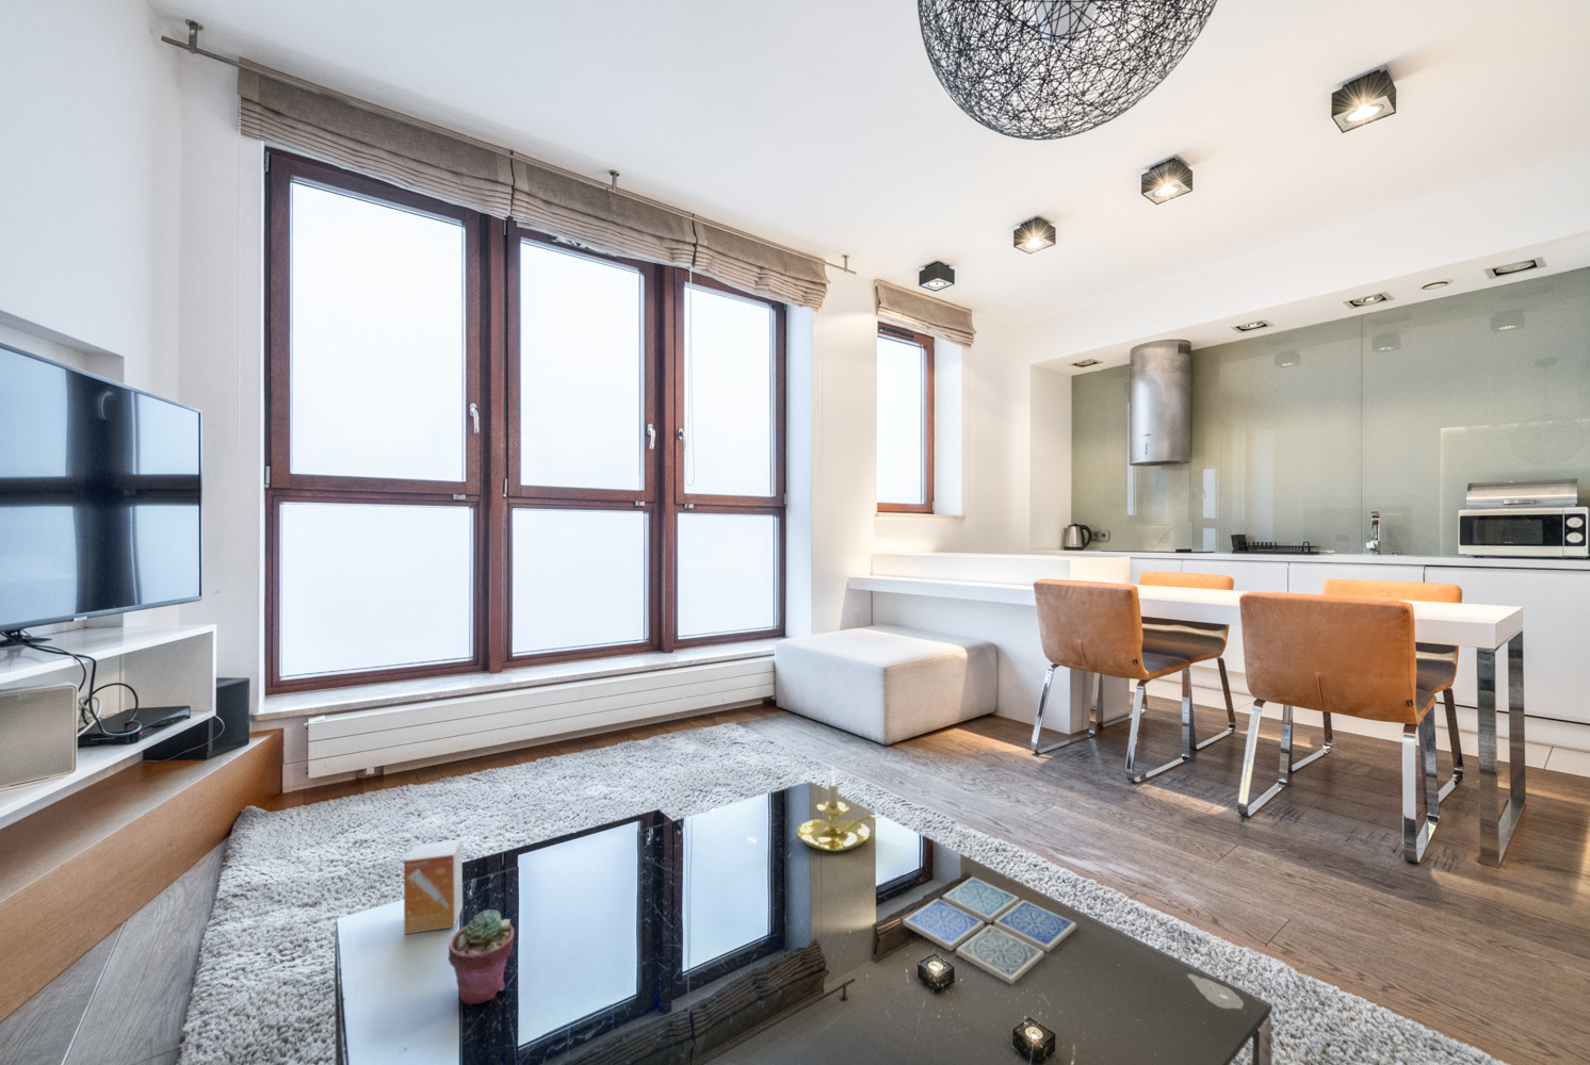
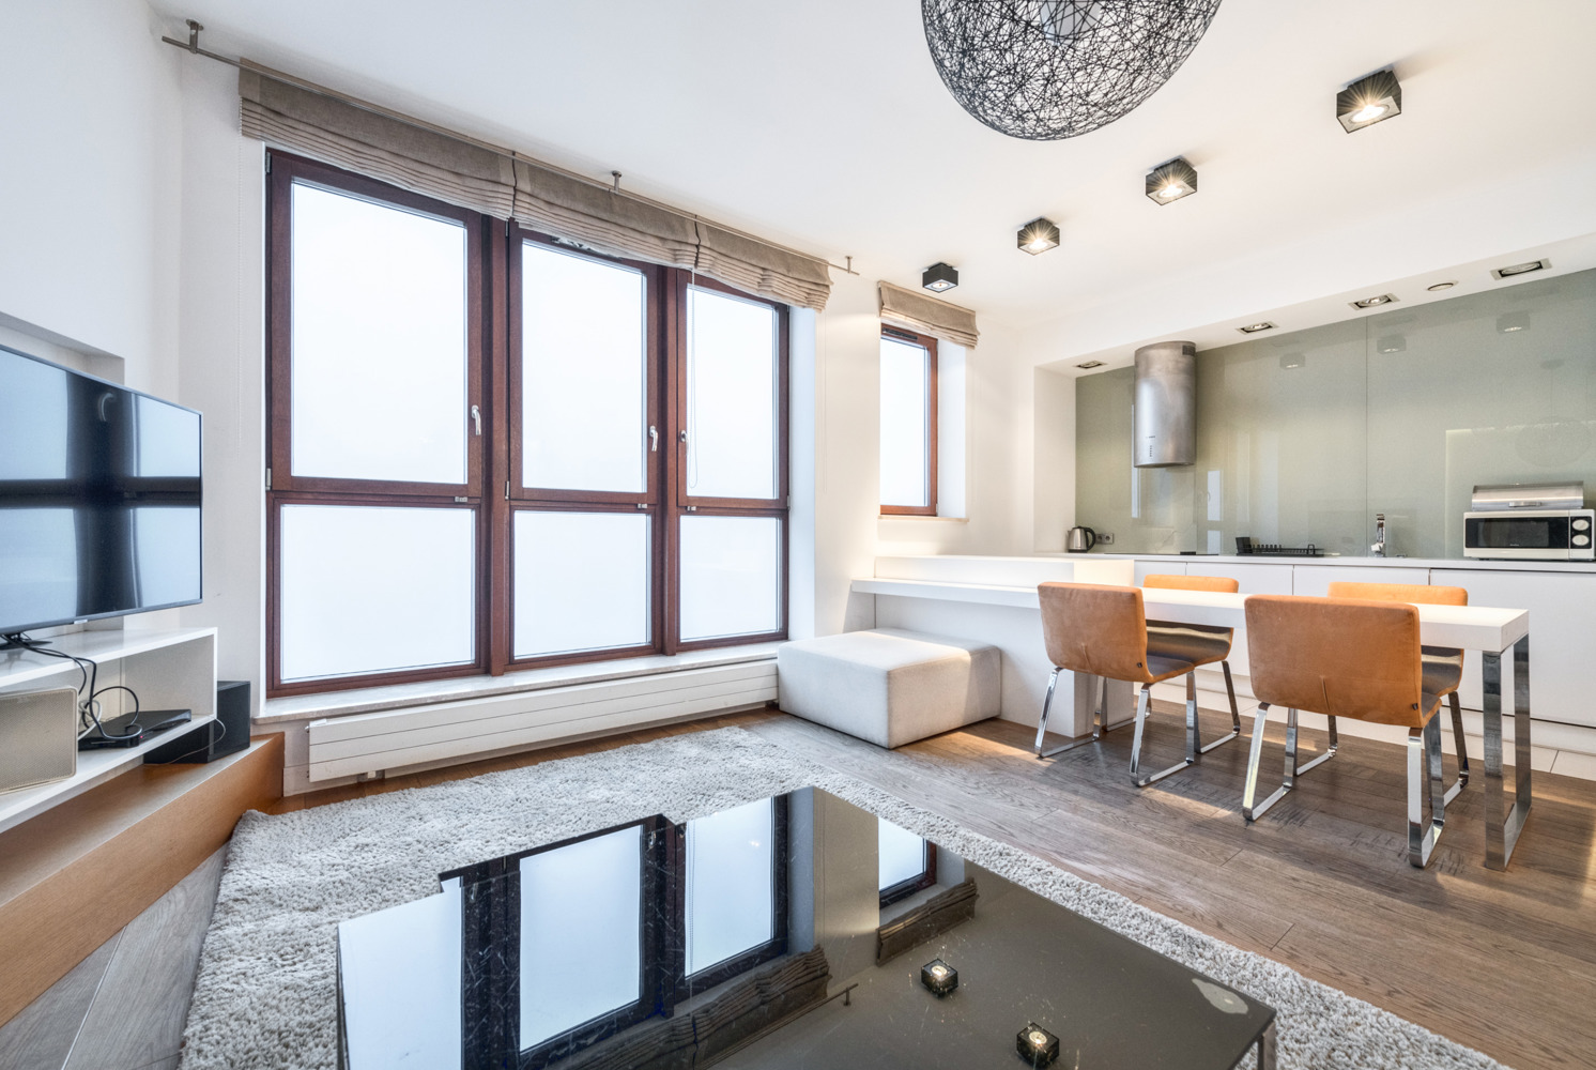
- drink coaster (989, 925)
- candle holder (838, 802)
- potted succulent (482, 952)
- small box (434, 886)
